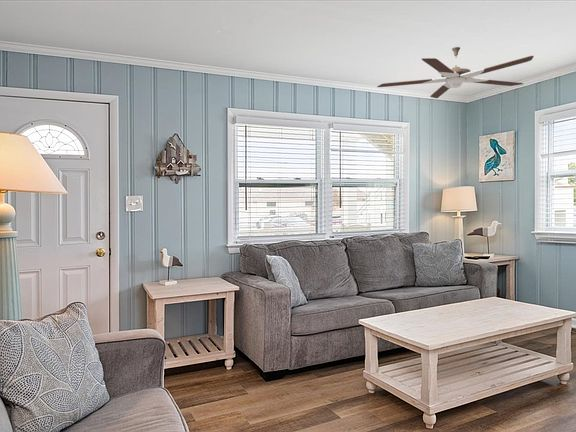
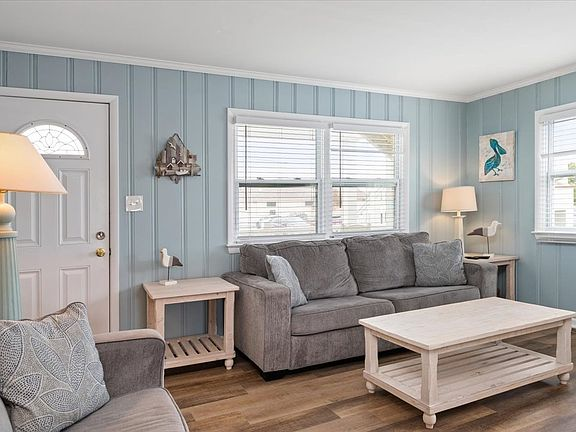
- ceiling fan (449, 68)
